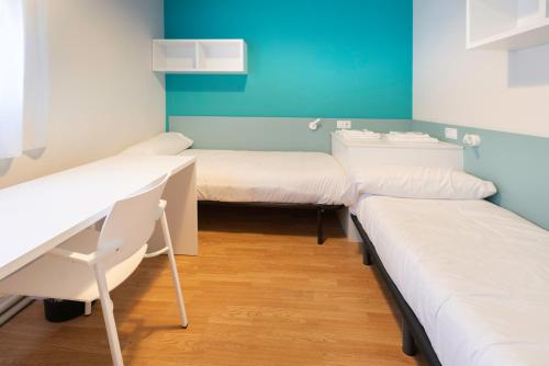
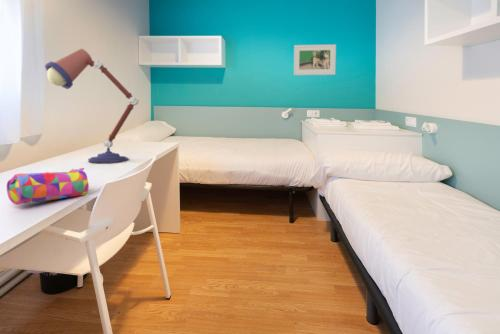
+ desk lamp (70, 87)
+ pencil case (50, 185)
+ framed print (314, 60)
